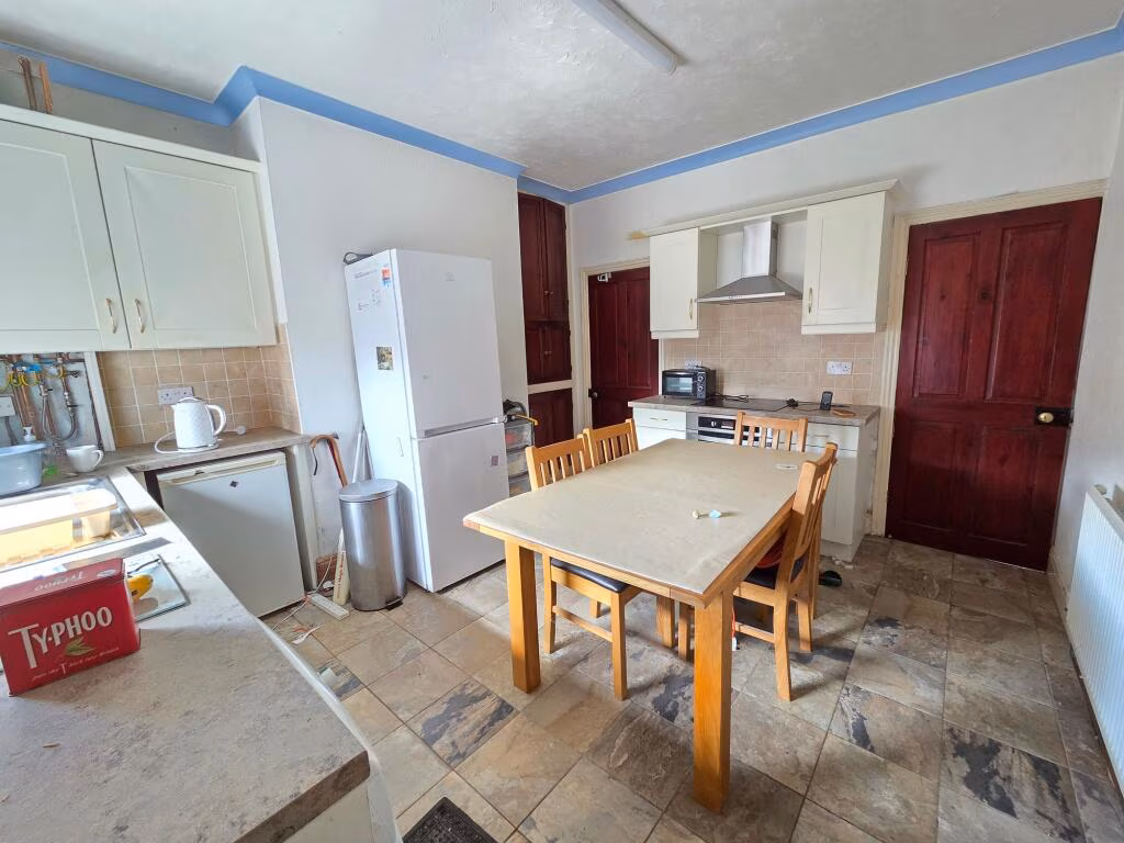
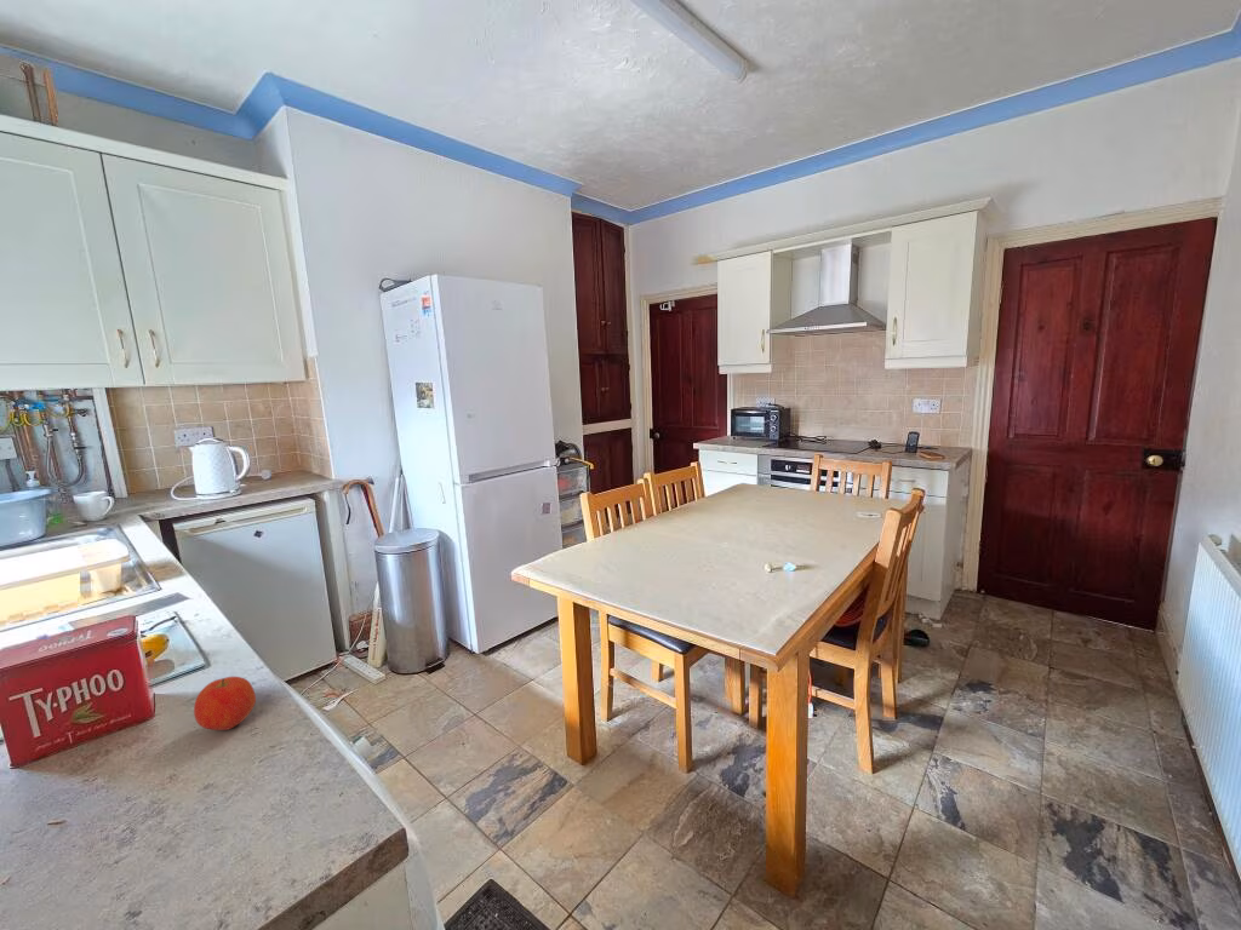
+ apple (224, 701)
